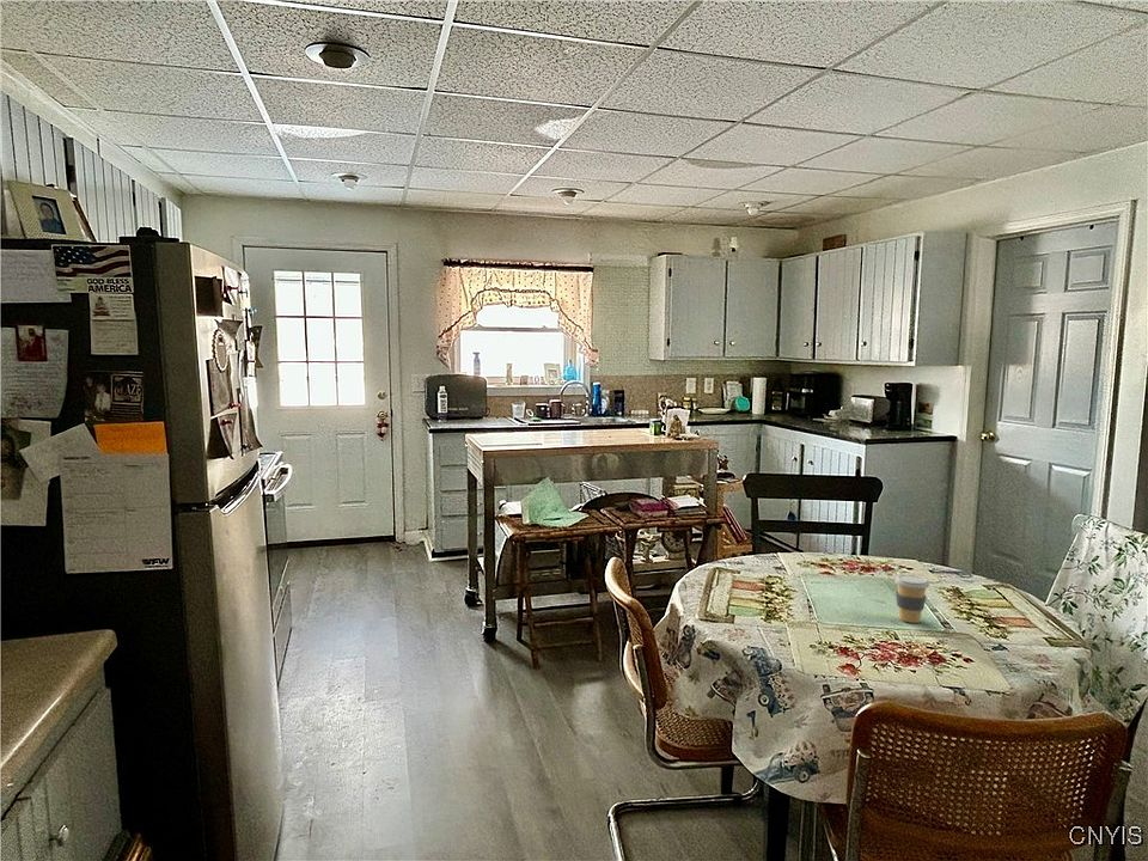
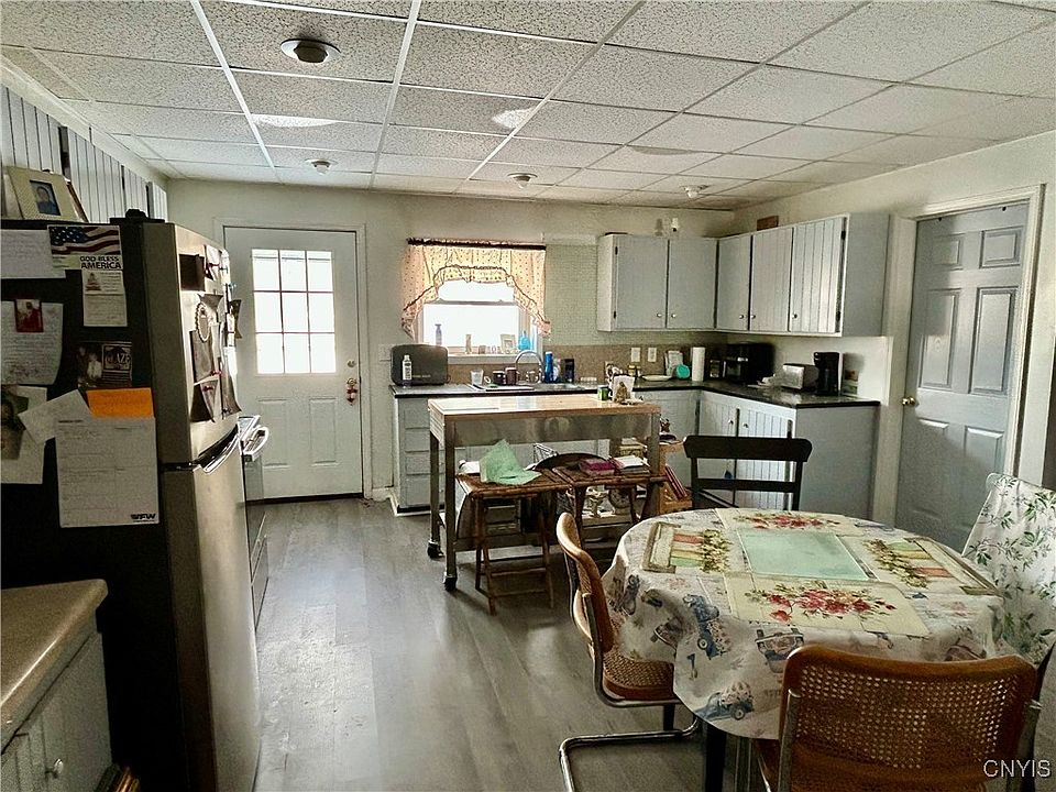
- coffee cup (910, 598)
